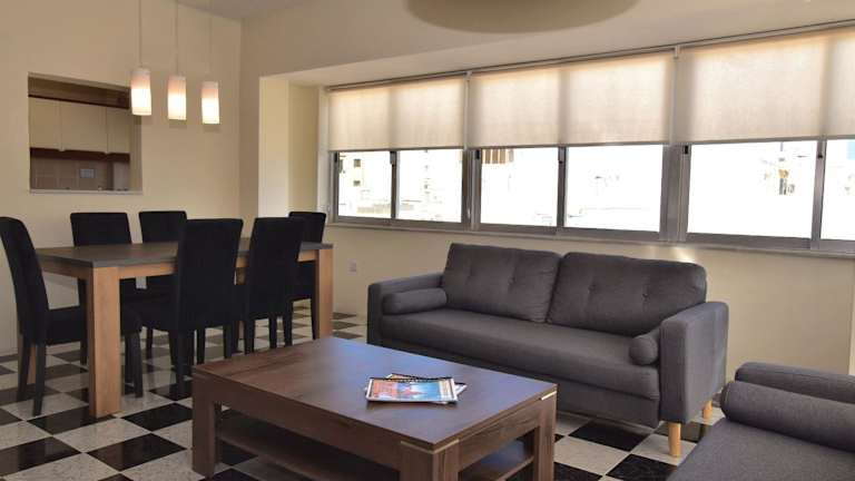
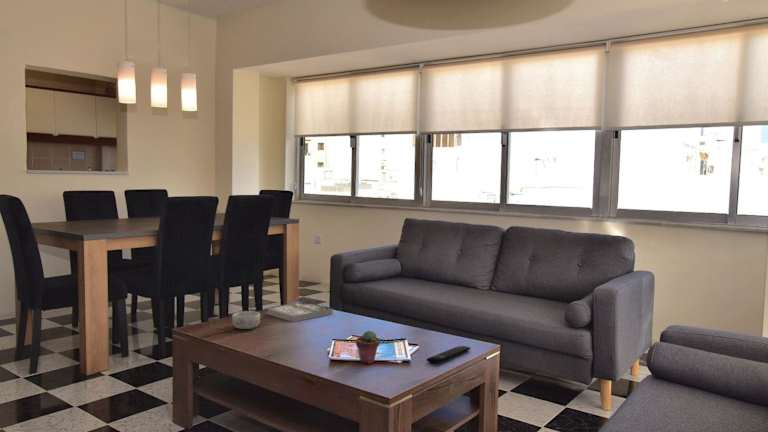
+ remote control (449, 354)
+ potted succulent (367, 345)
+ decorative bowl (245, 320)
+ book (300, 311)
